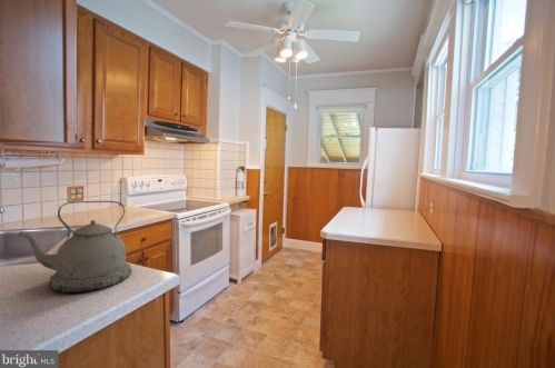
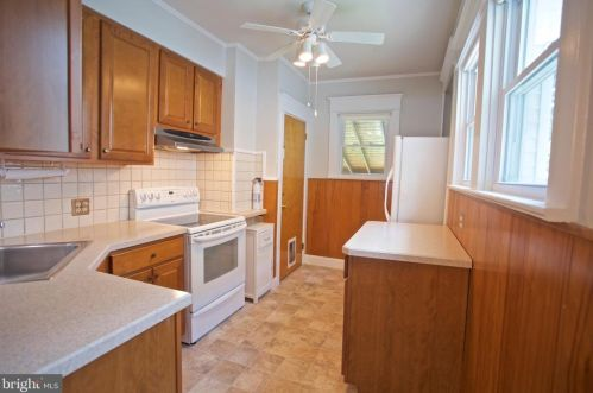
- kettle (87, 240)
